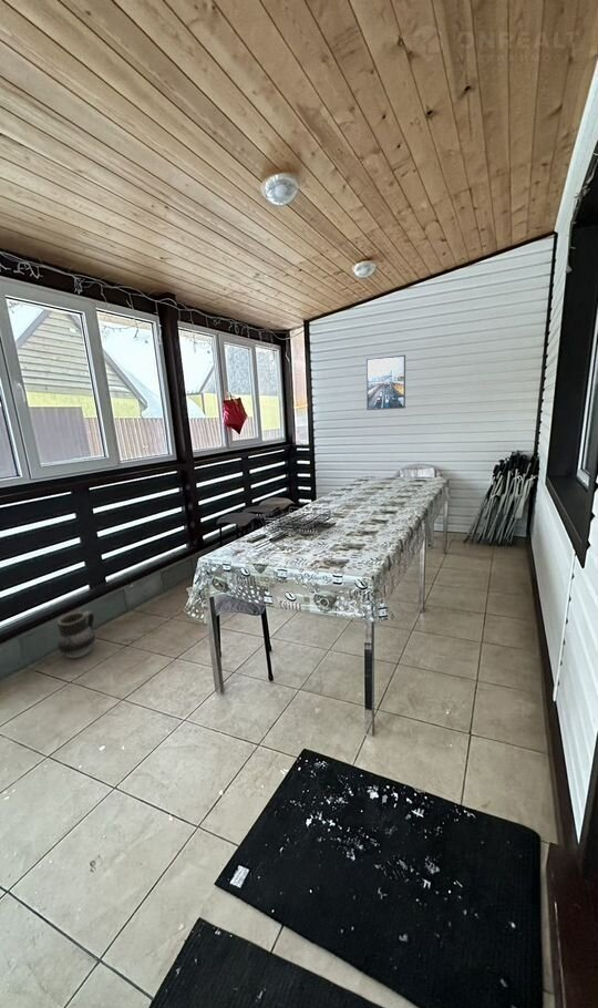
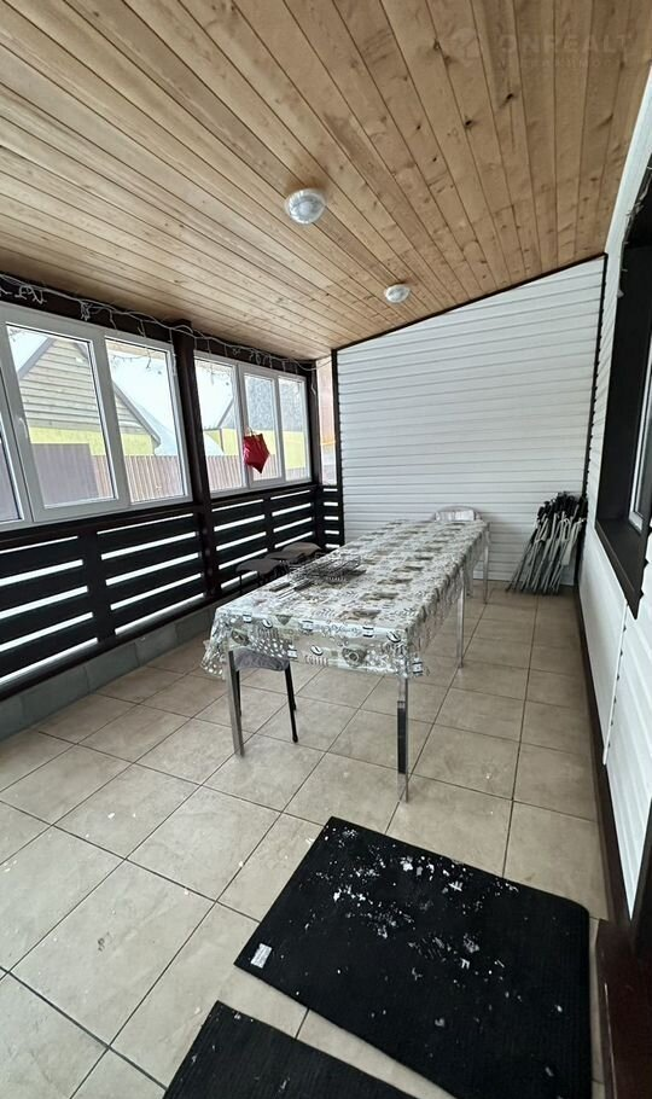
- ceramic jug (79, 634)
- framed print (385, 383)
